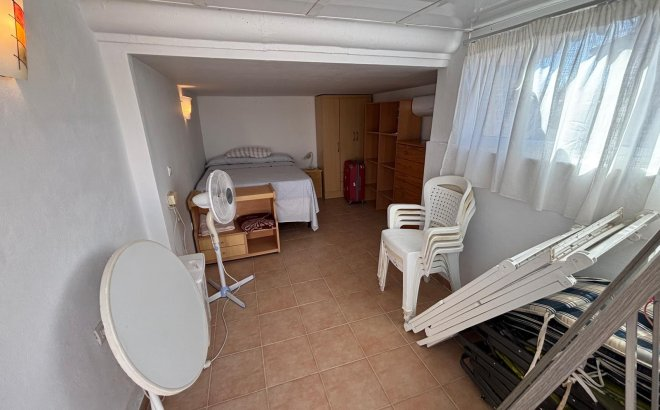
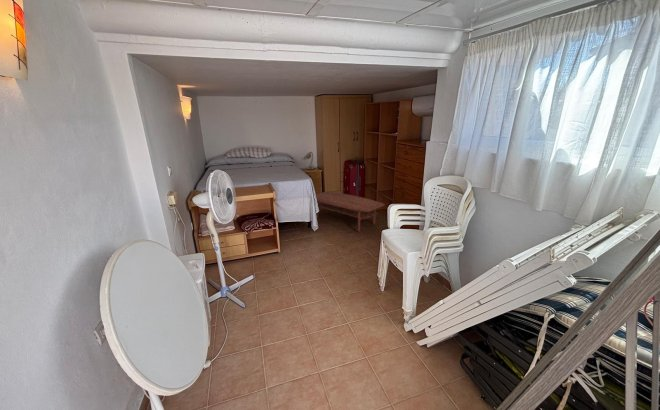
+ coffee table (344, 210)
